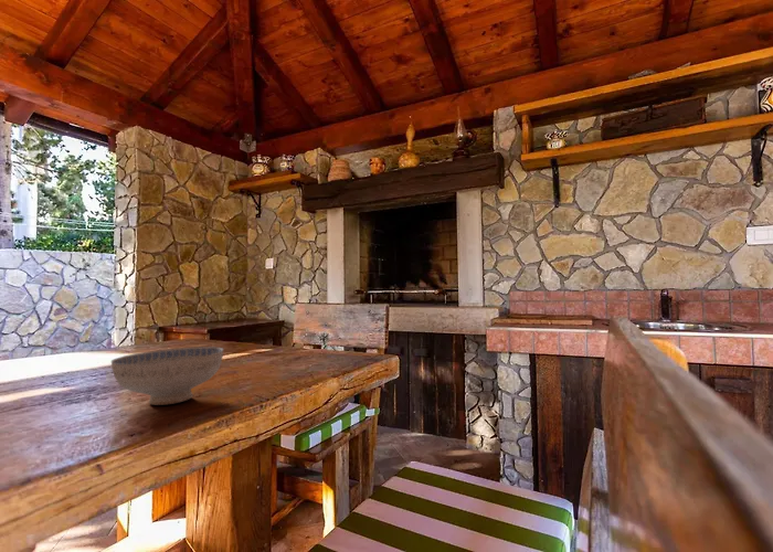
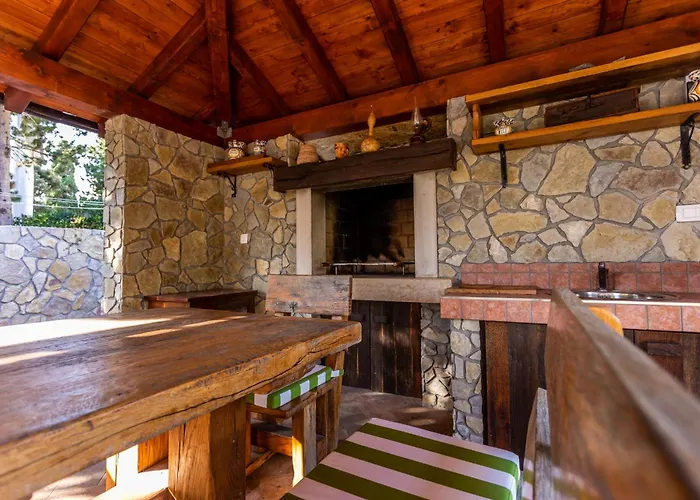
- ceramic bowl (170, 375)
